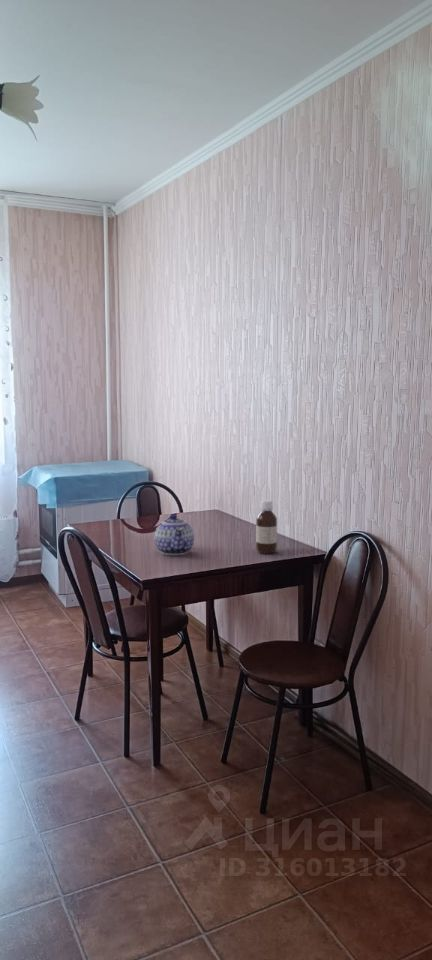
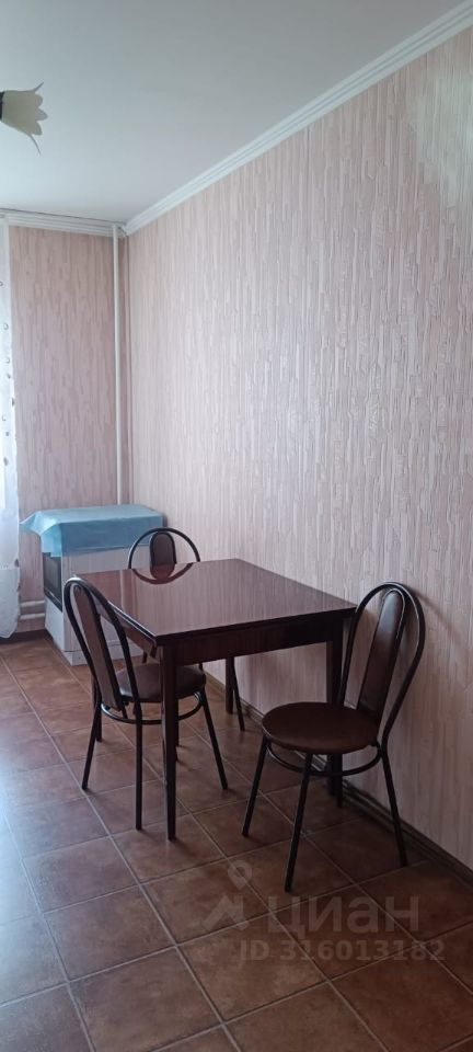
- bottle (266, 526)
- teapot (174, 533)
